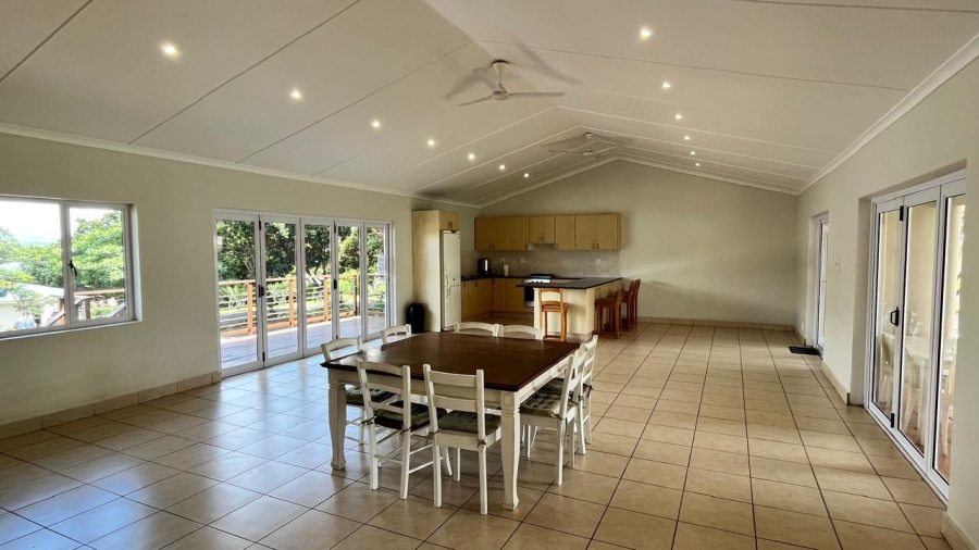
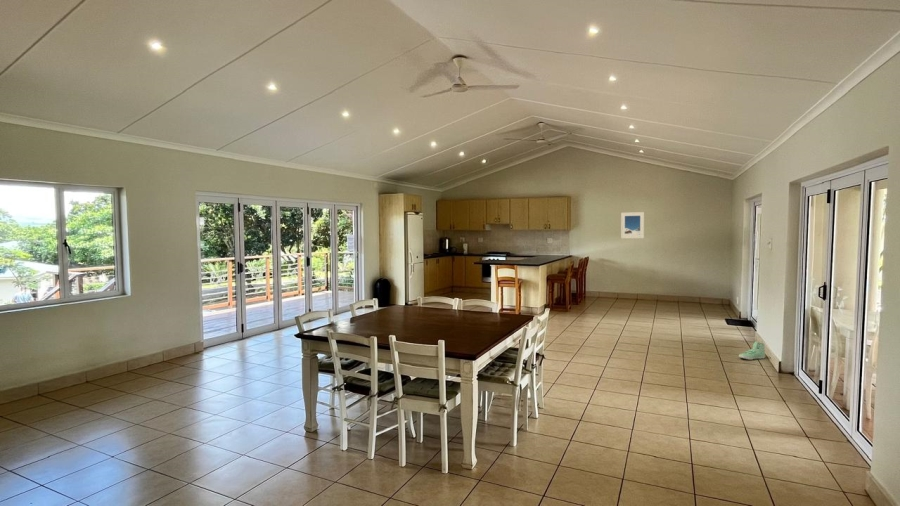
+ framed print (632, 225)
+ sneaker (751, 349)
